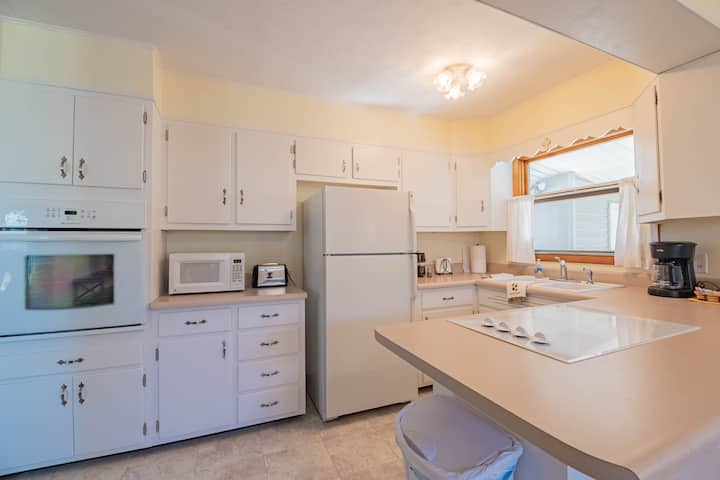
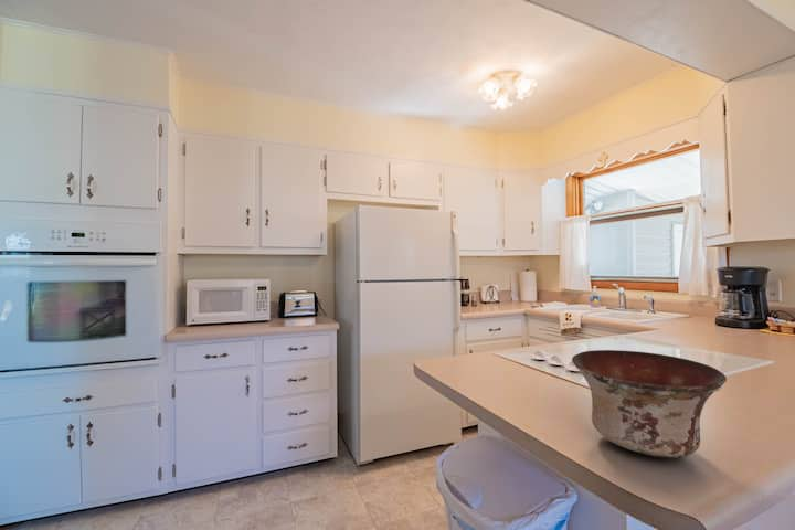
+ bowl (642, 404)
